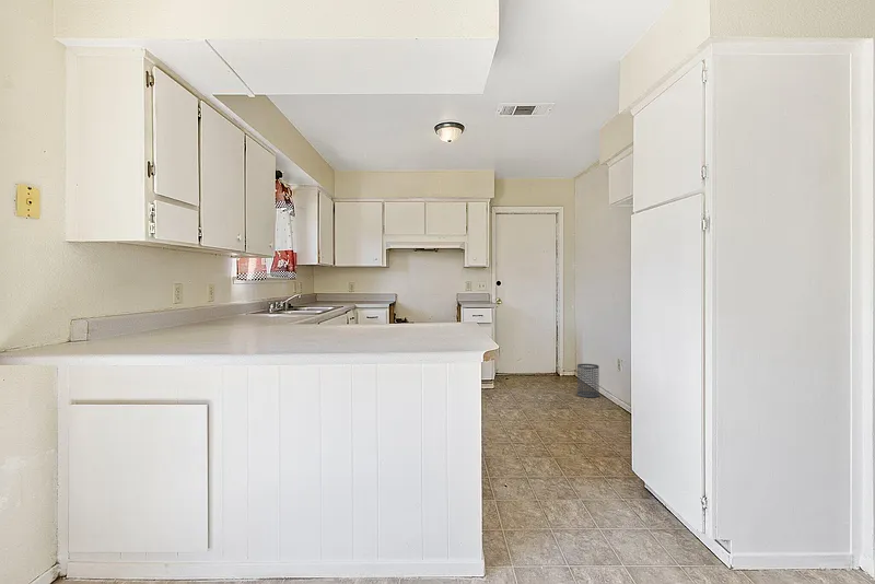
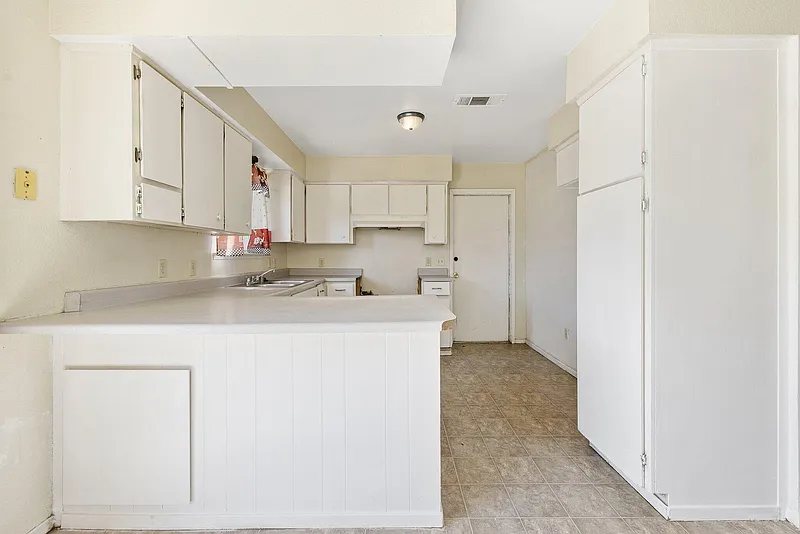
- wastebasket (587, 381)
